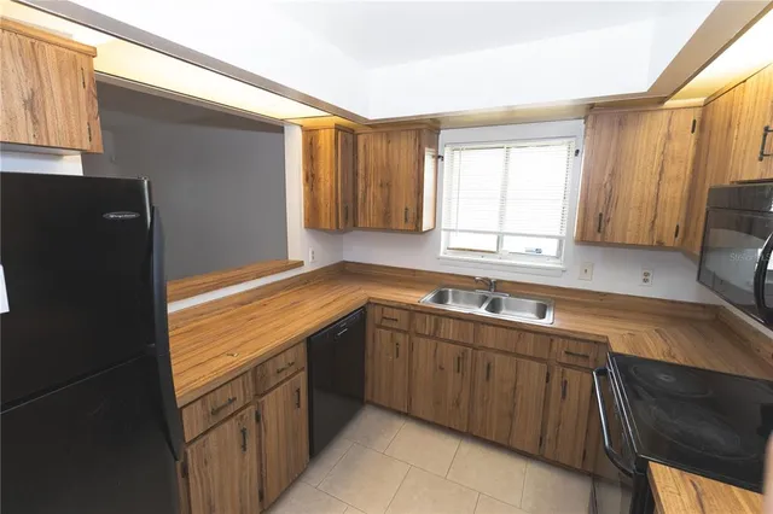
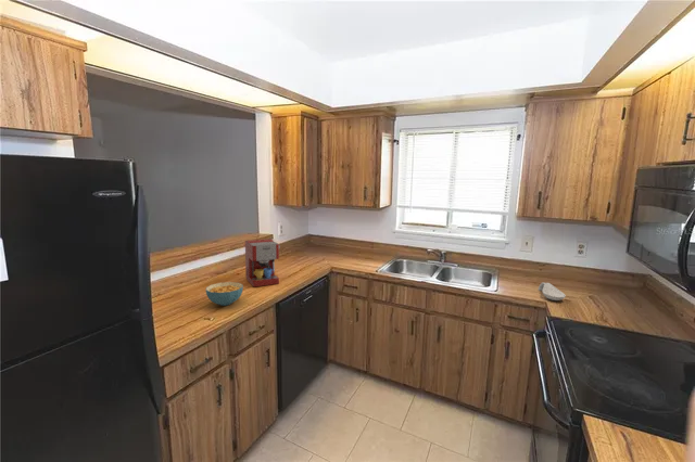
+ cereal bowl (225, 295)
+ spoon rest (549, 291)
+ coffee maker (262, 260)
